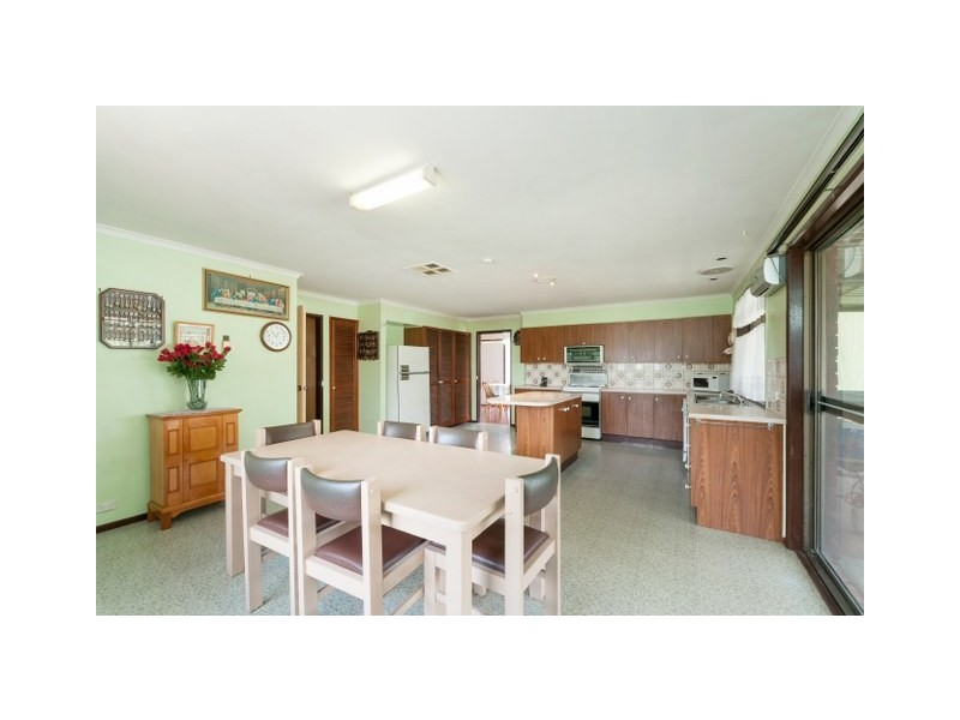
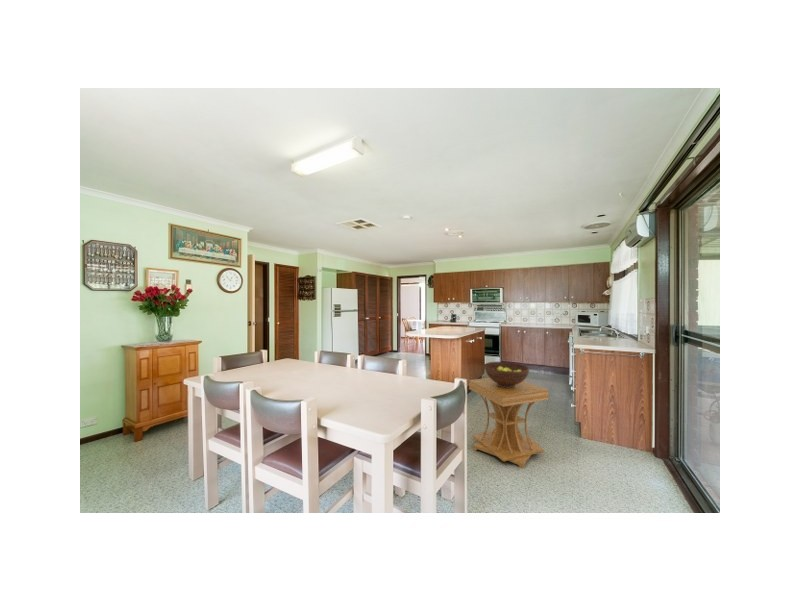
+ fruit bowl (506, 375)
+ side table (506, 416)
